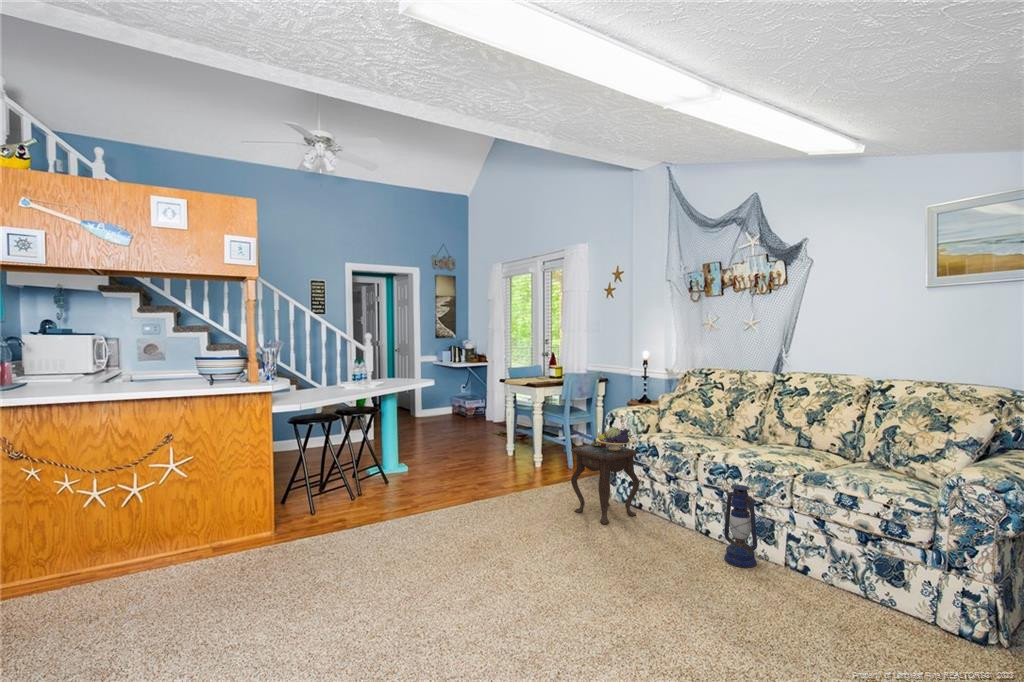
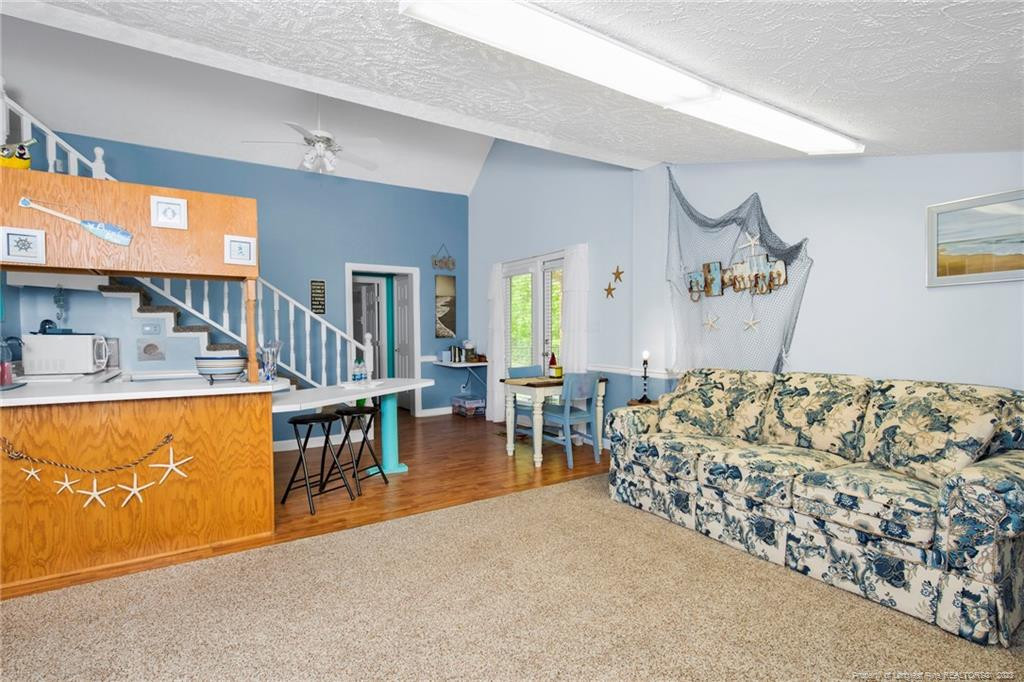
- lantern (740, 519)
- side table (606, 468)
